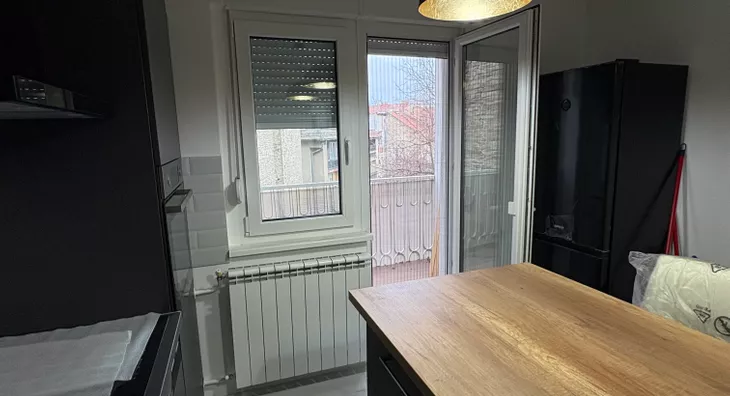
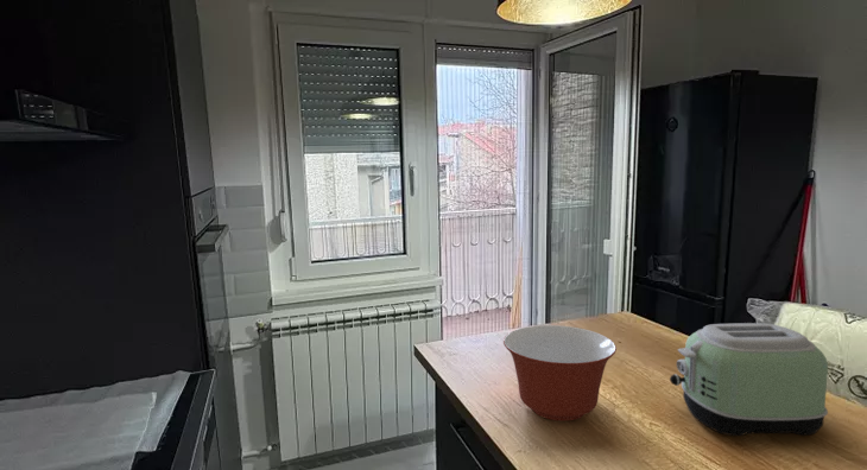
+ toaster (745, 375)
+ mixing bowl (557, 374)
